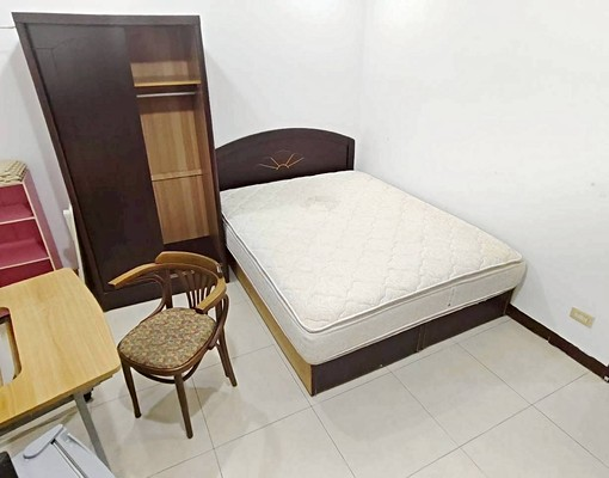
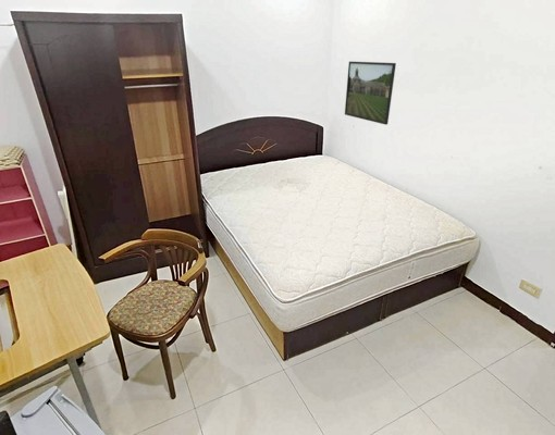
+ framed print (367, 91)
